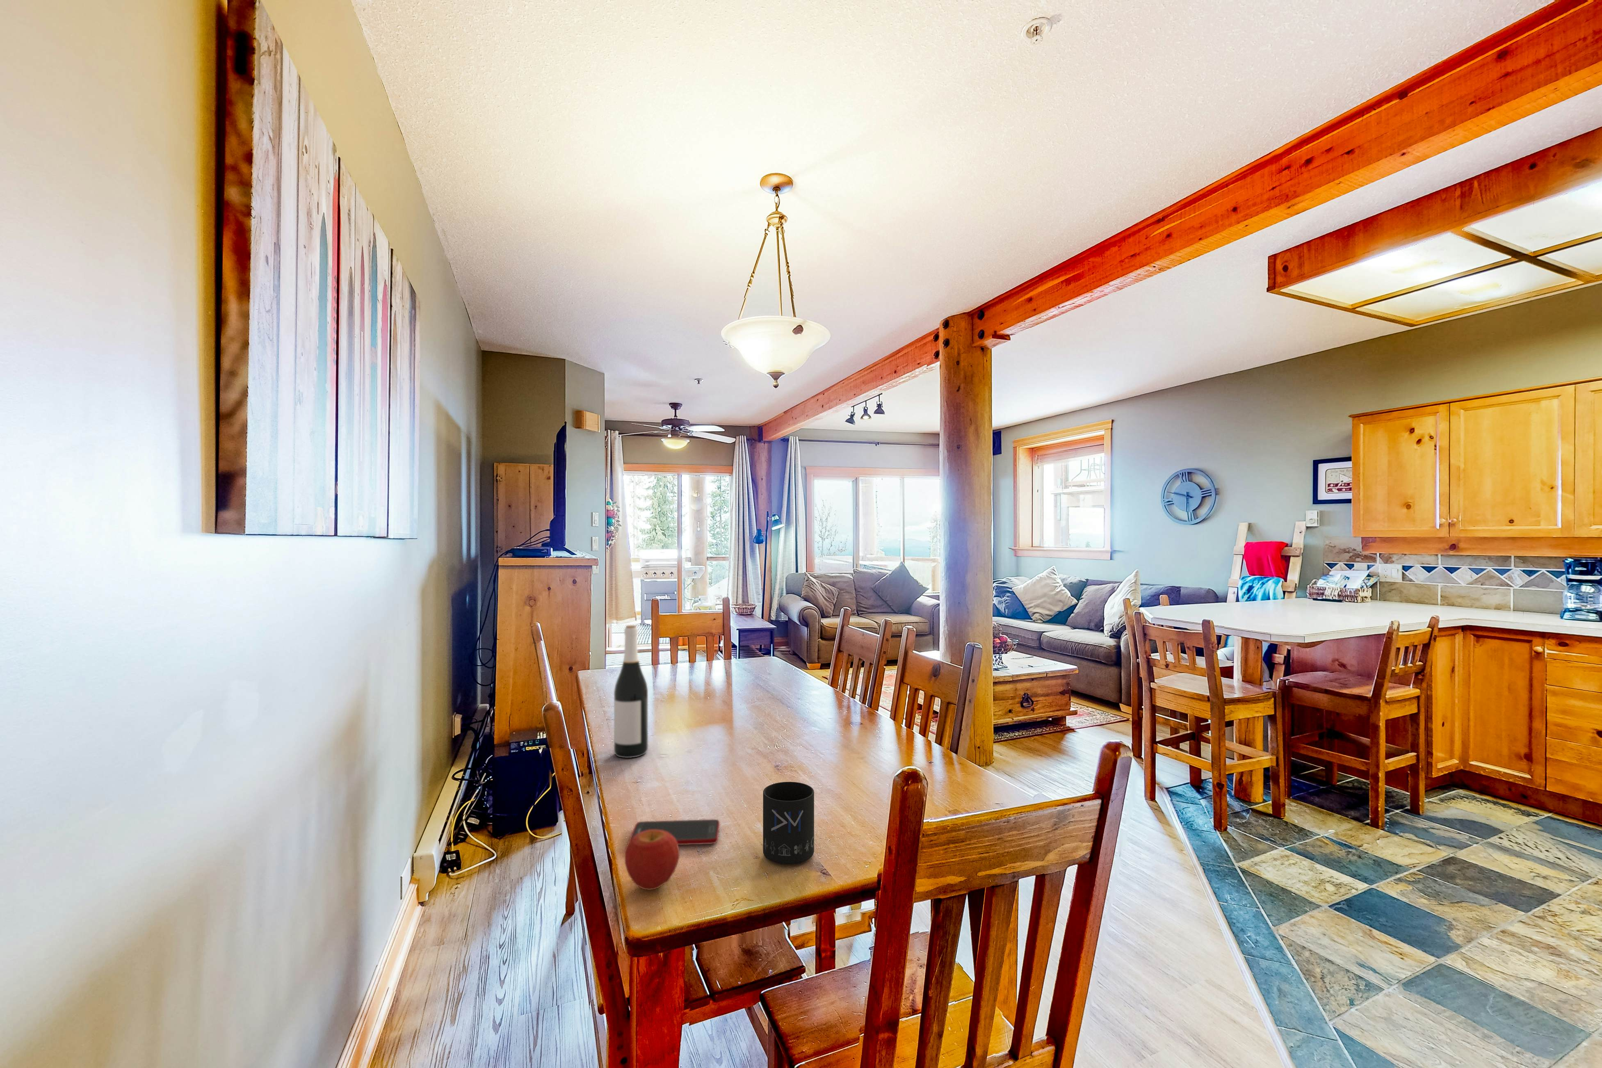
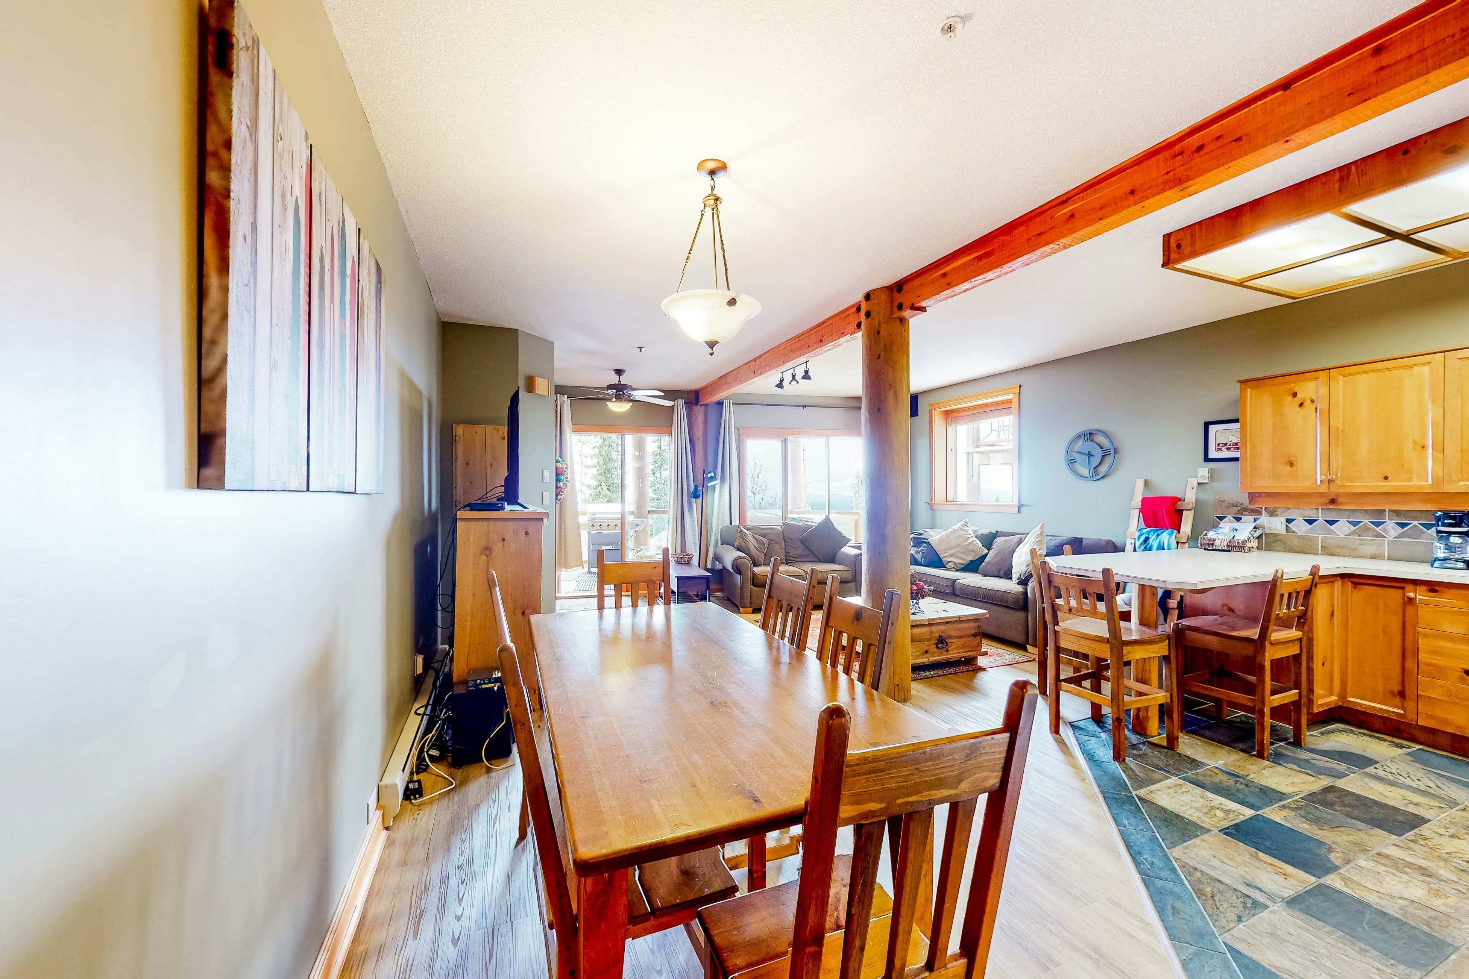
- wine bottle (631, 689)
- mug (789, 818)
- cell phone (676, 832)
- apple (652, 858)
